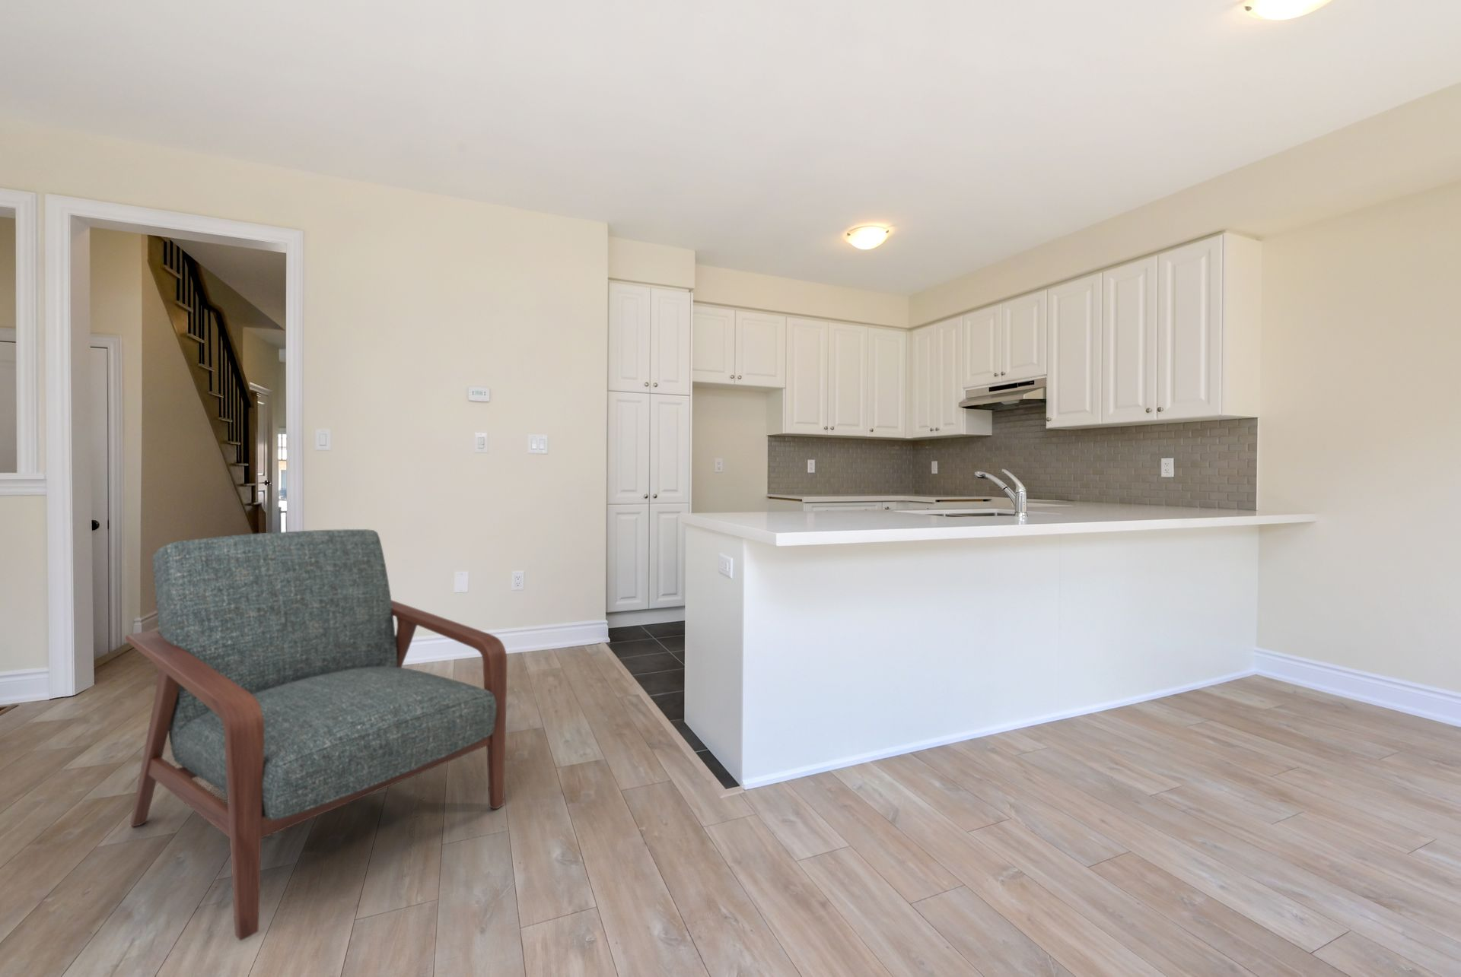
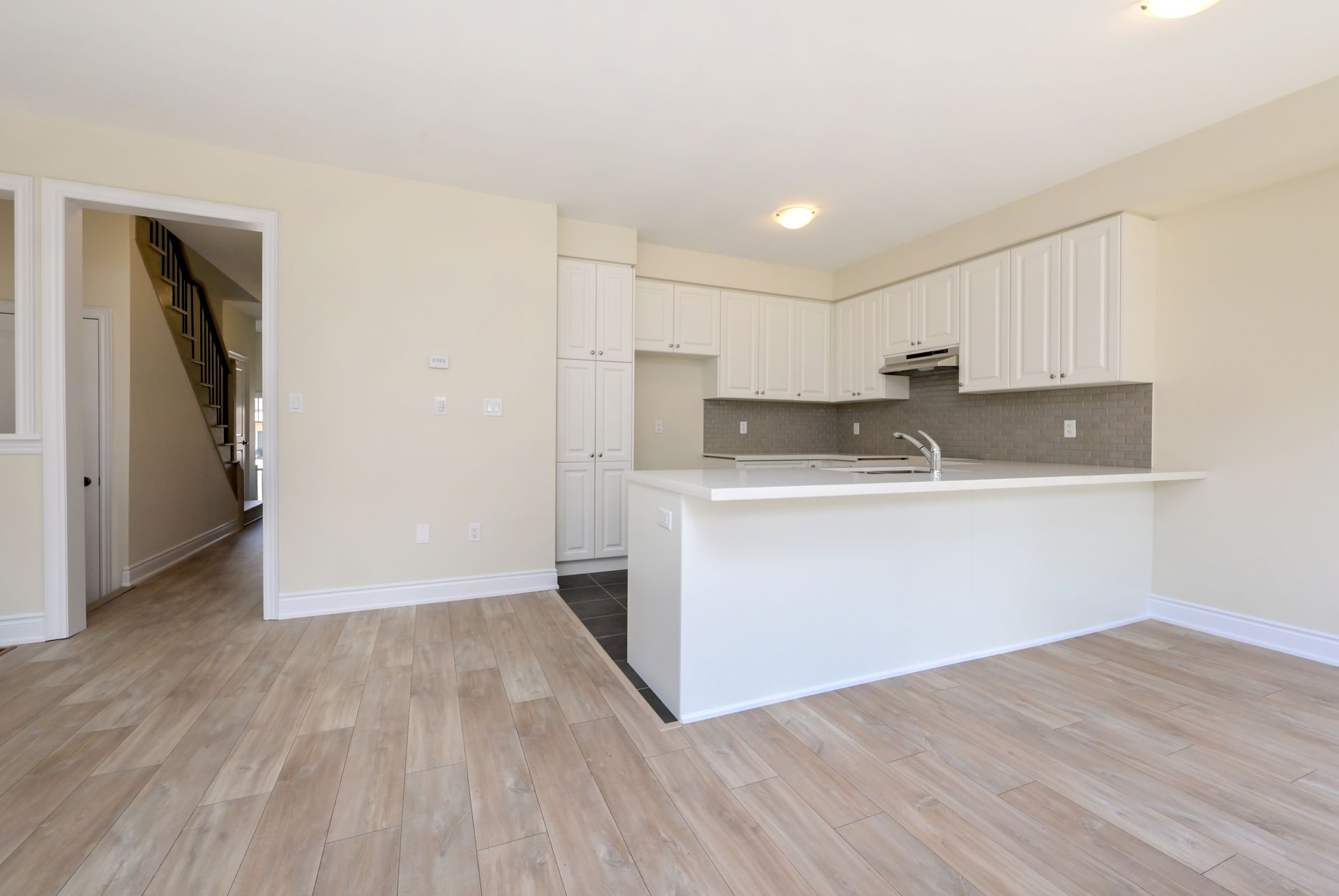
- chair (325, 677)
